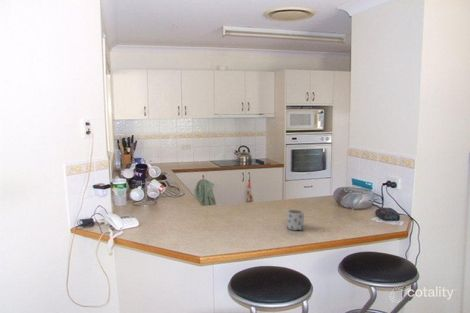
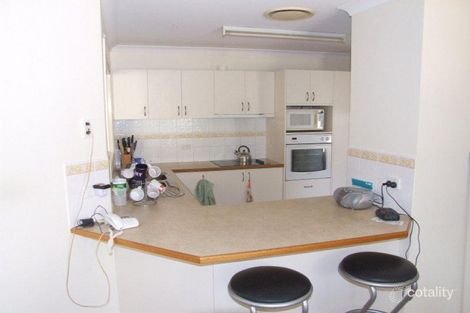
- mug (294, 218)
